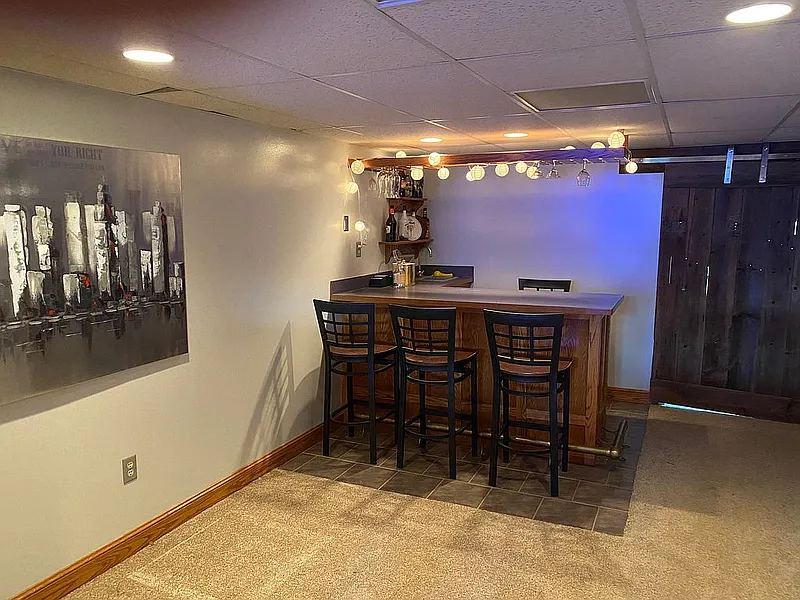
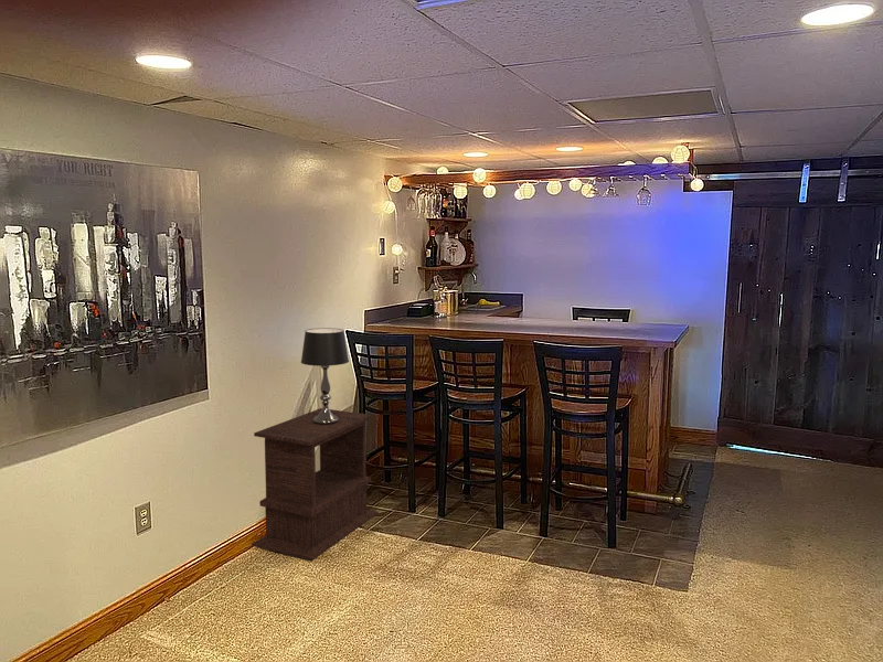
+ side table (318, 476)
+ table lamp (325, 375)
